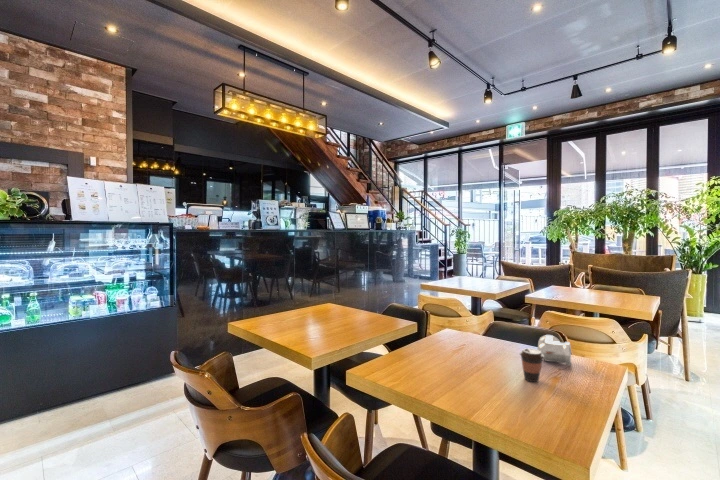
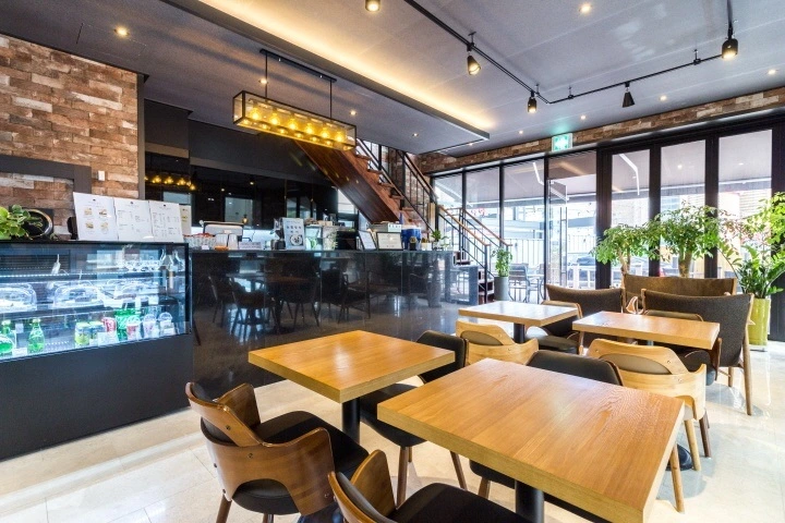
- coffee cup (531, 365)
- pipe fitting (553, 349)
